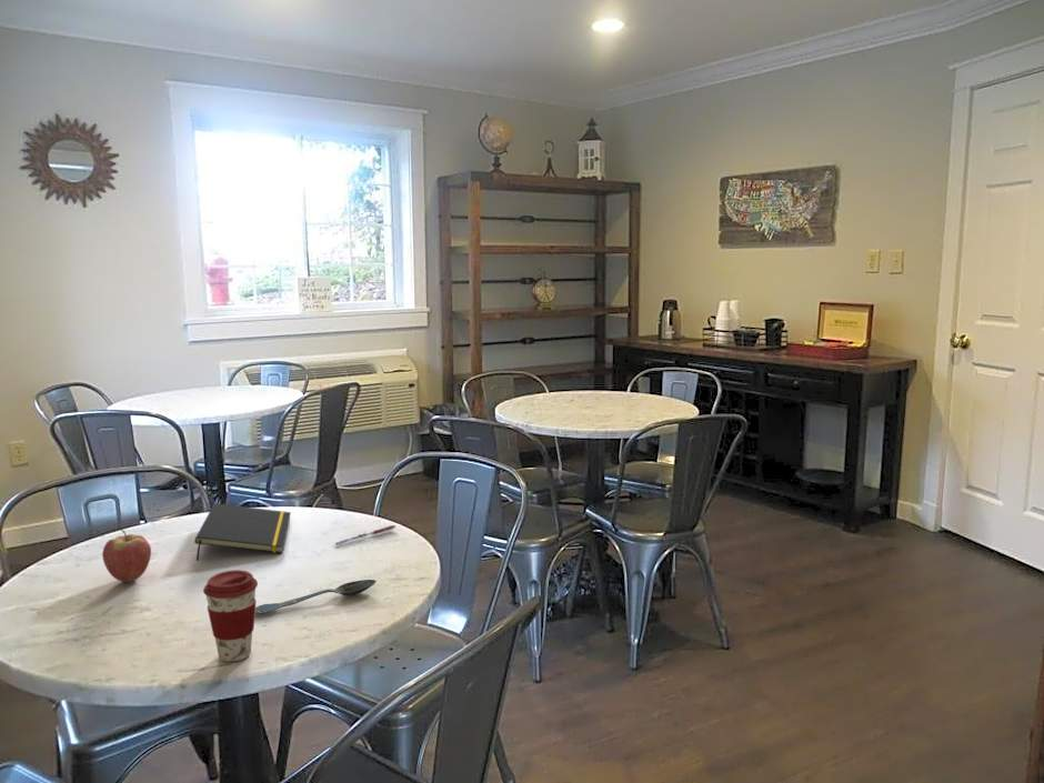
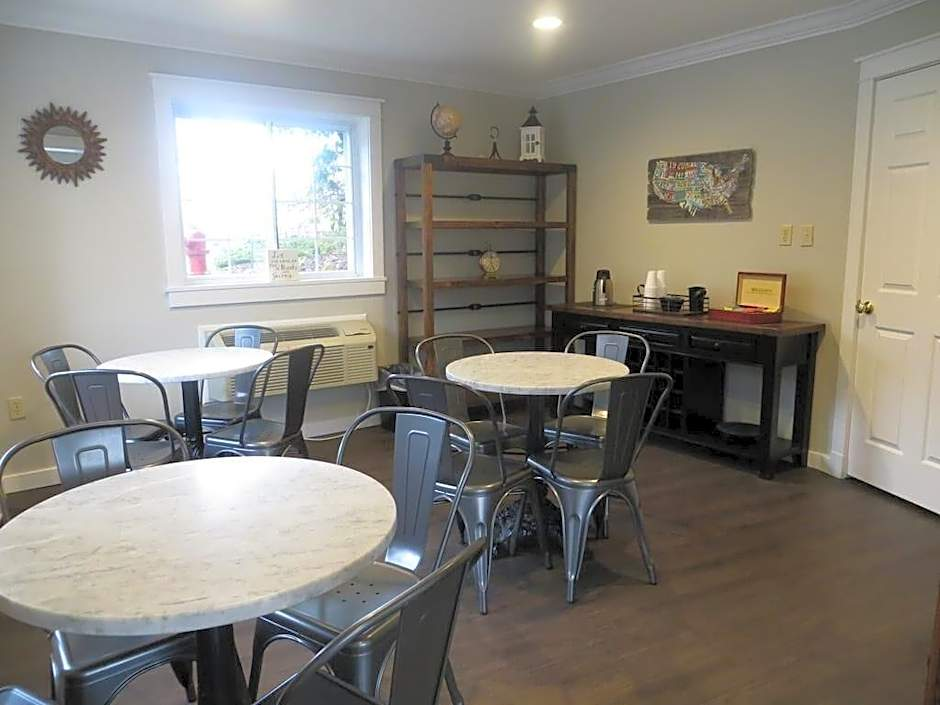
- spoon (313, 595)
- coffee cup (232, 616)
- pen (365, 533)
- notepad (245, 526)
- fruit (127, 553)
